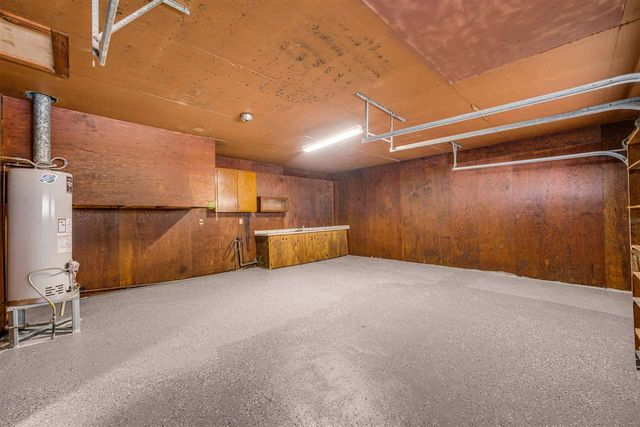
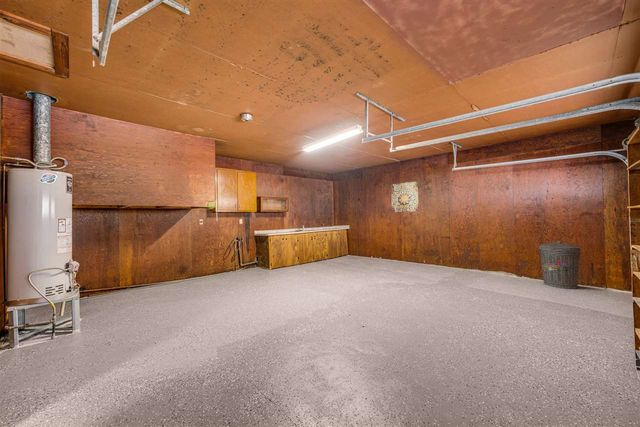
+ wall art (404, 197)
+ trash can (559, 263)
